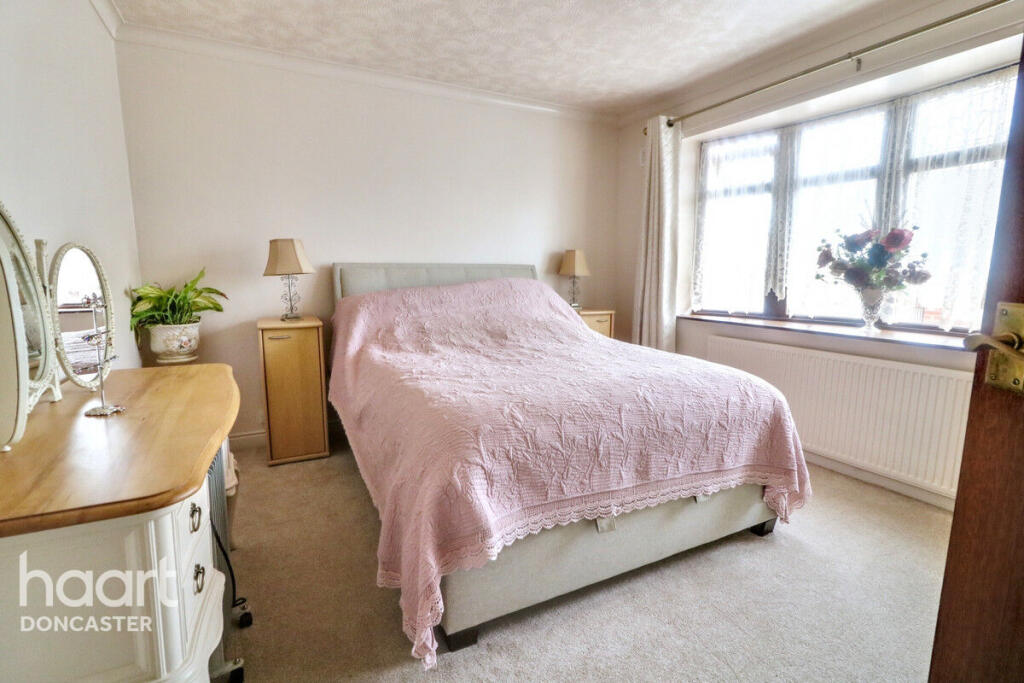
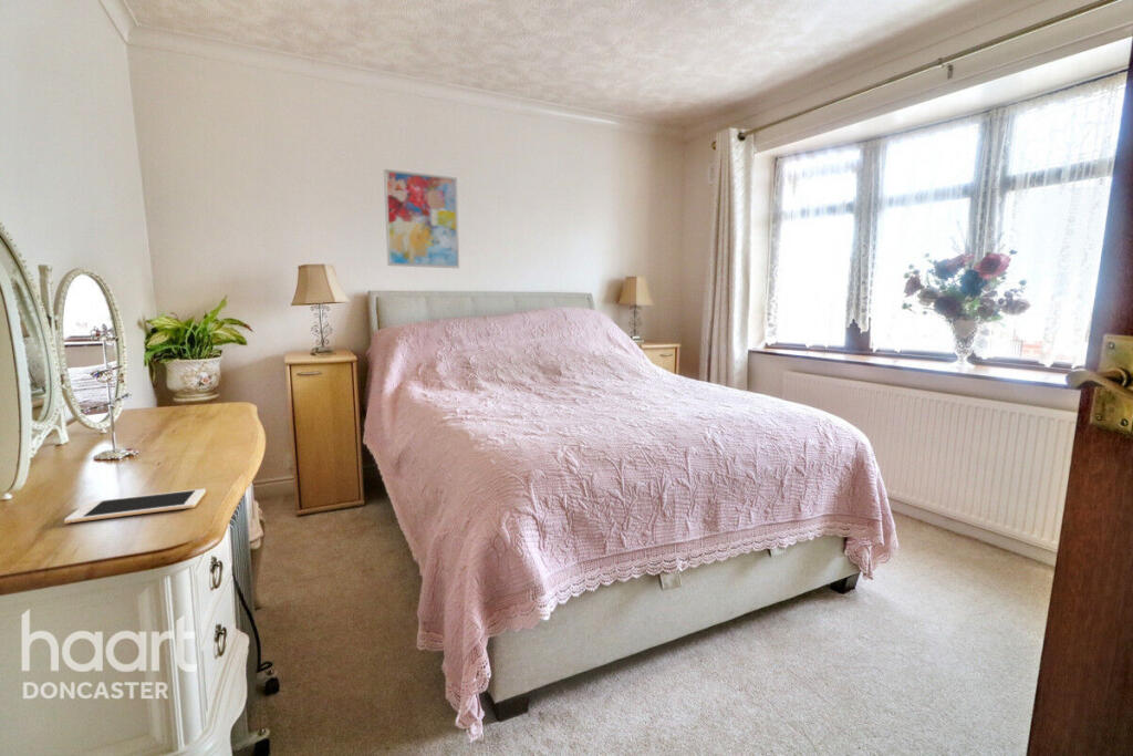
+ cell phone (141, 505)
+ wall art (423, 220)
